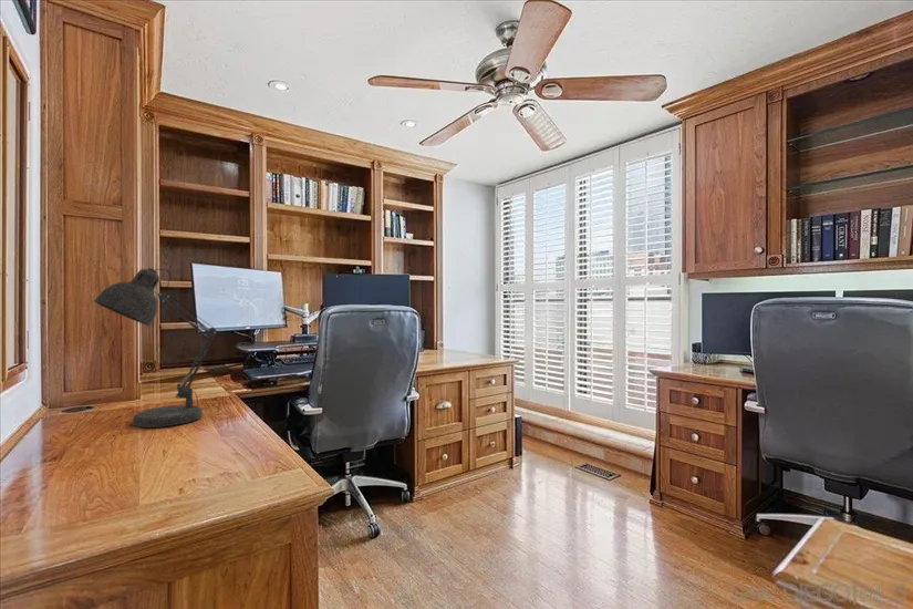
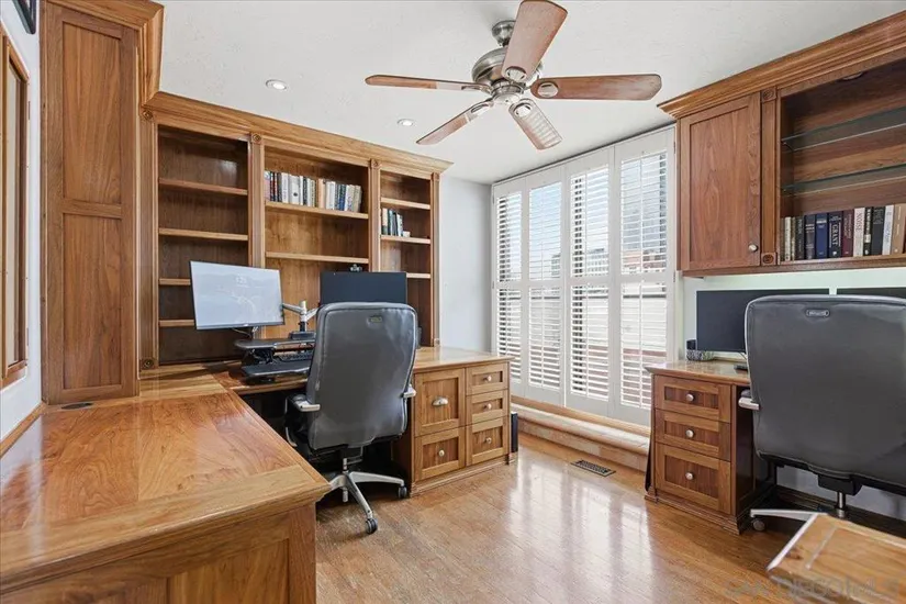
- desk lamp (149, 324)
